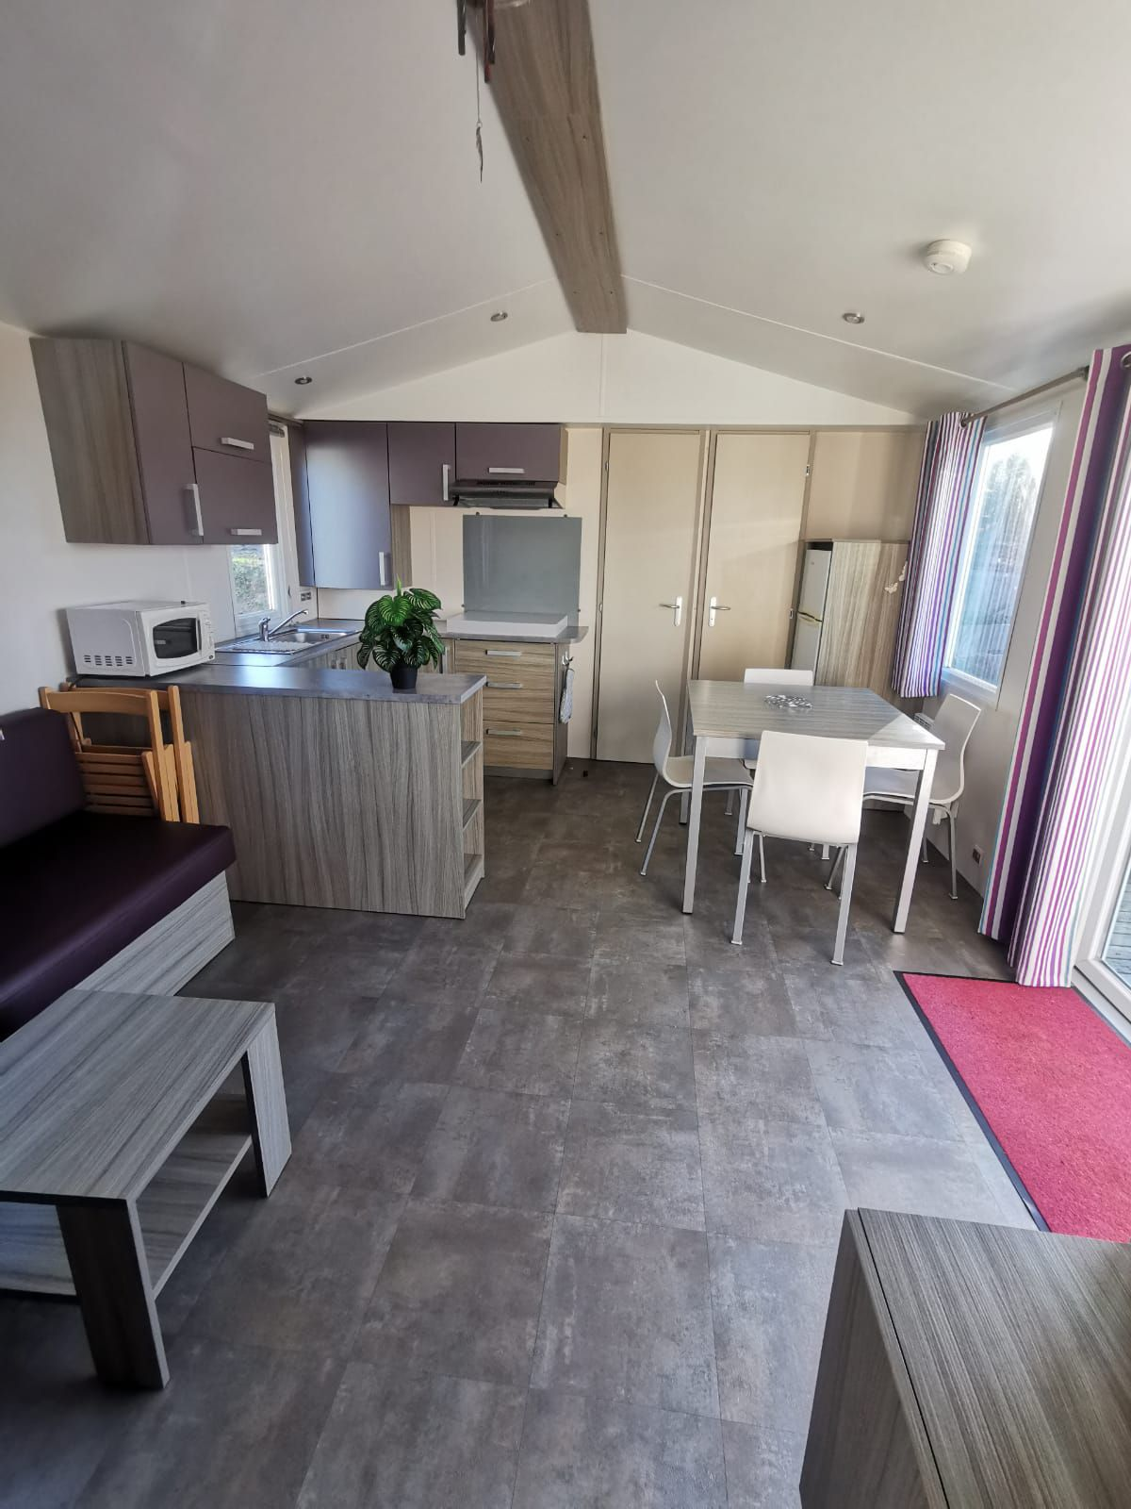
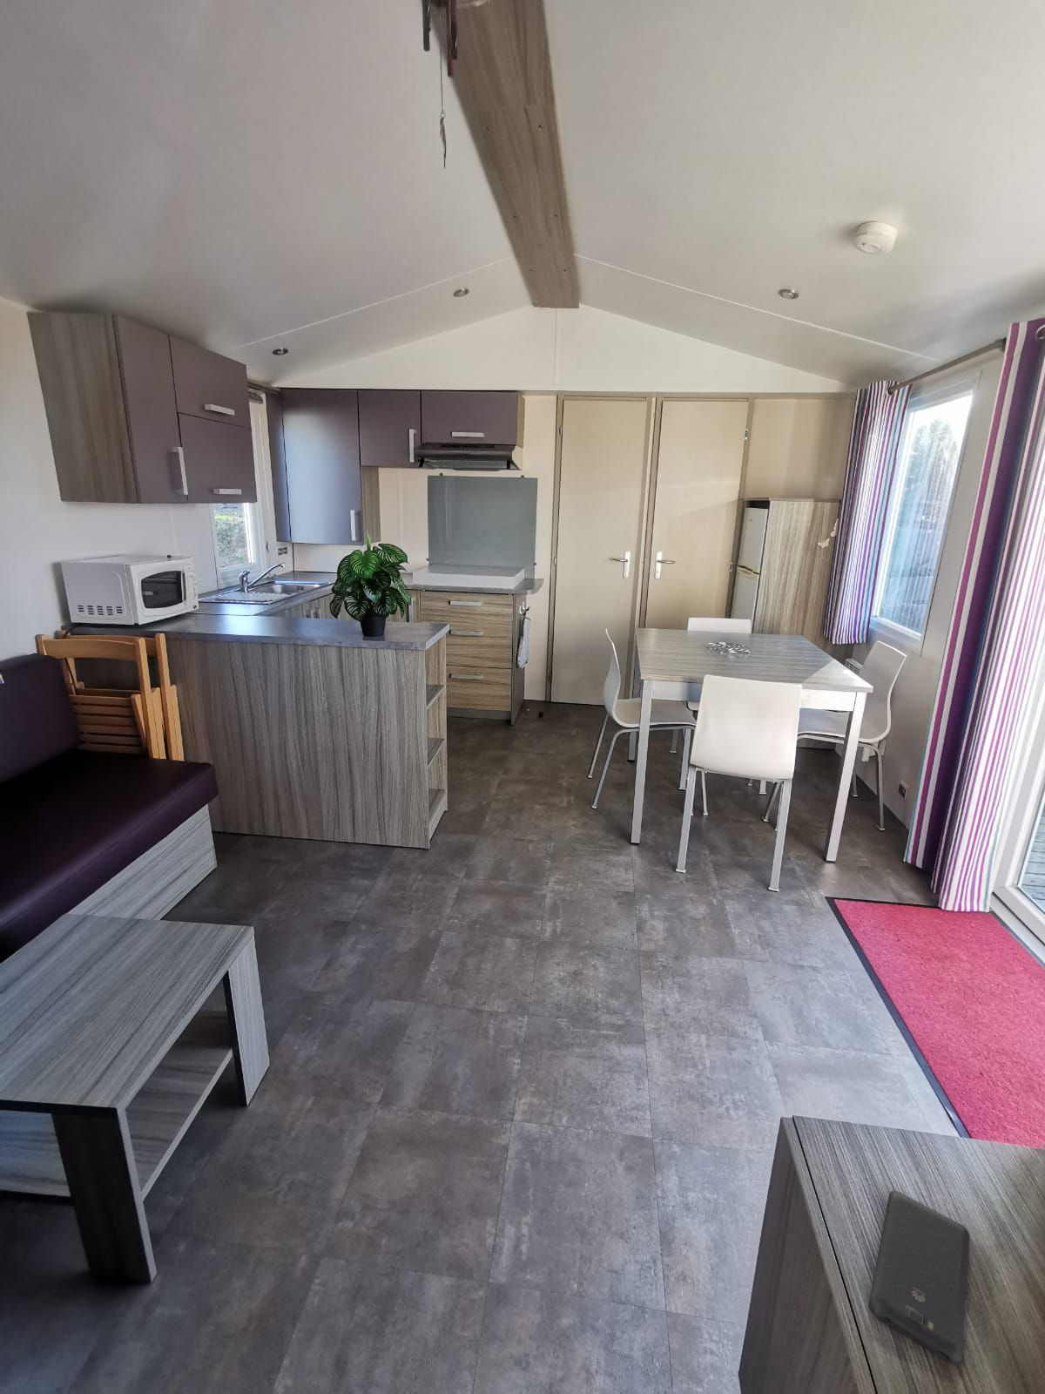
+ smartphone (922, 1266)
